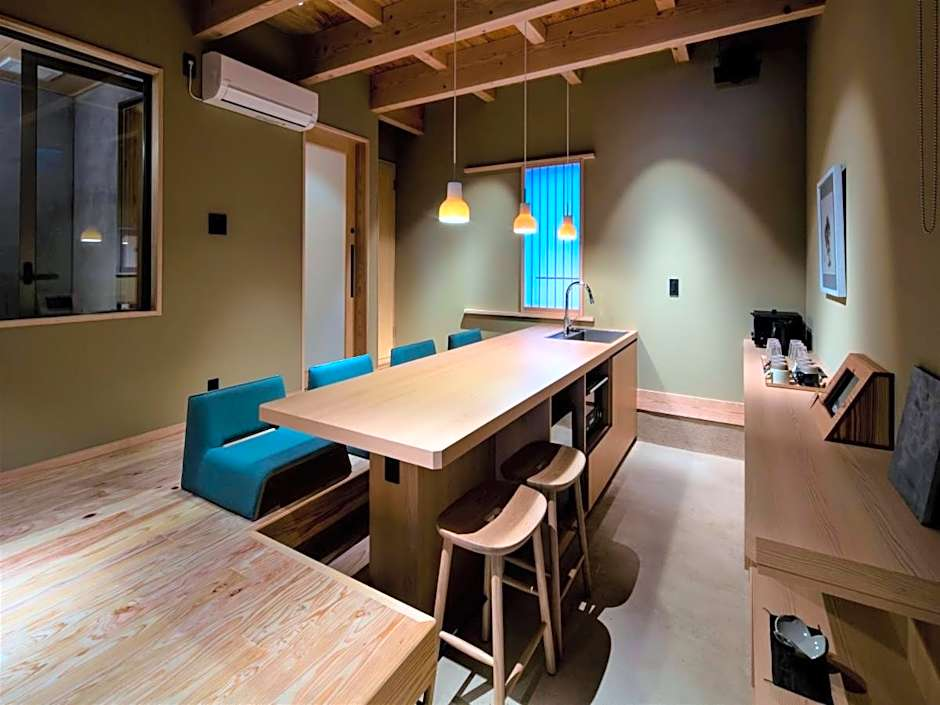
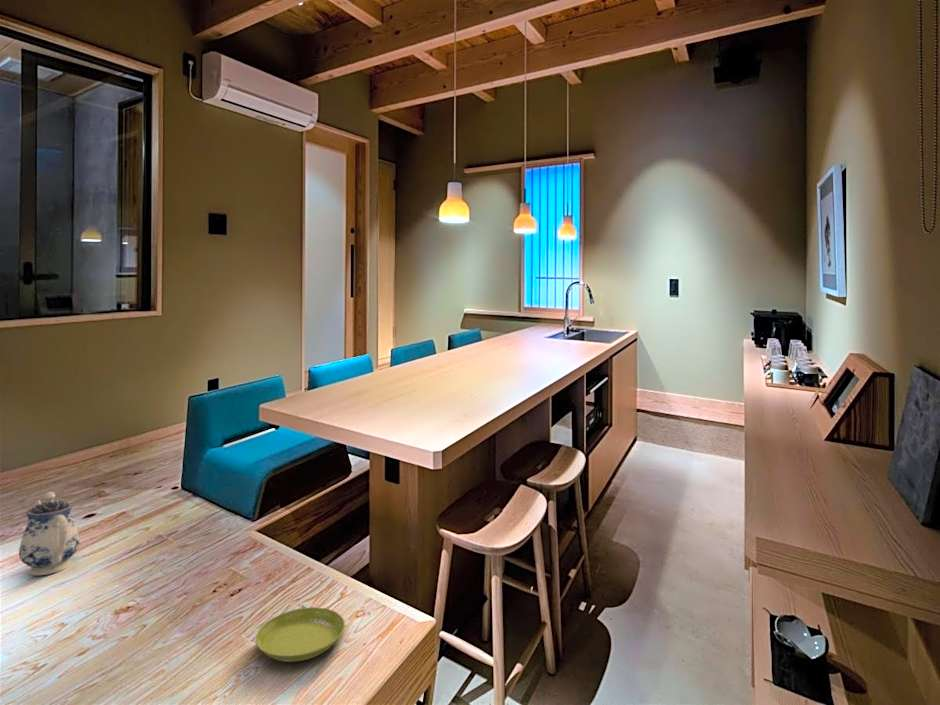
+ teapot (49, 530)
+ saucer (301, 635)
